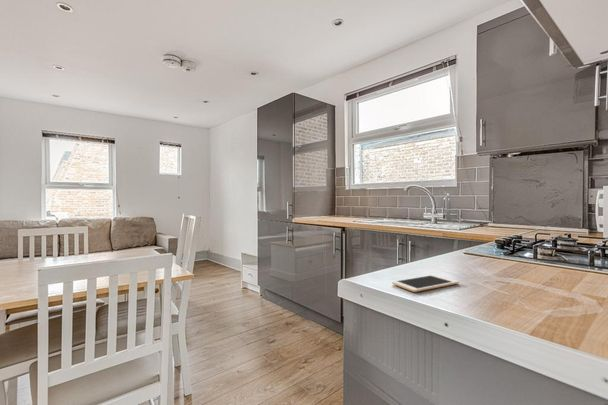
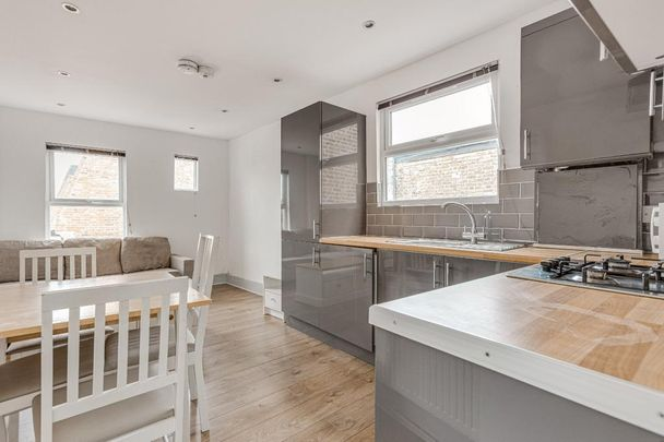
- cell phone (425, 282)
